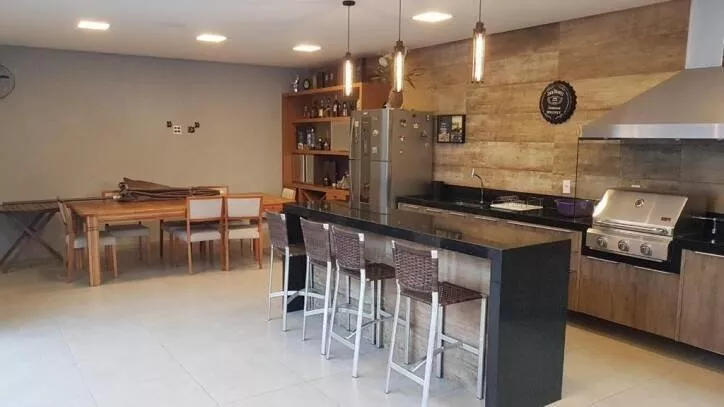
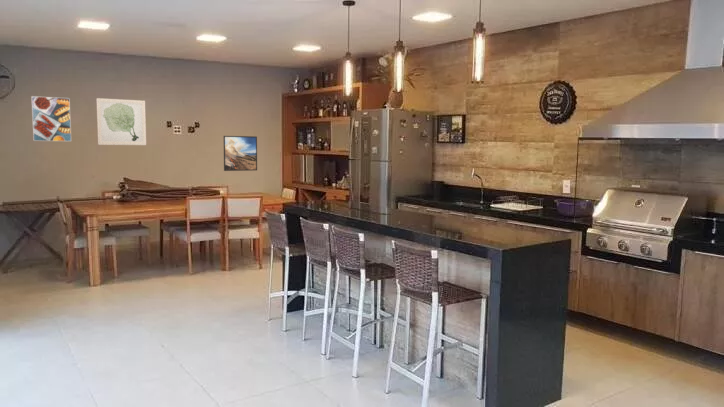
+ wall art (122, 122)
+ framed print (240, 153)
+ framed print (51, 119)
